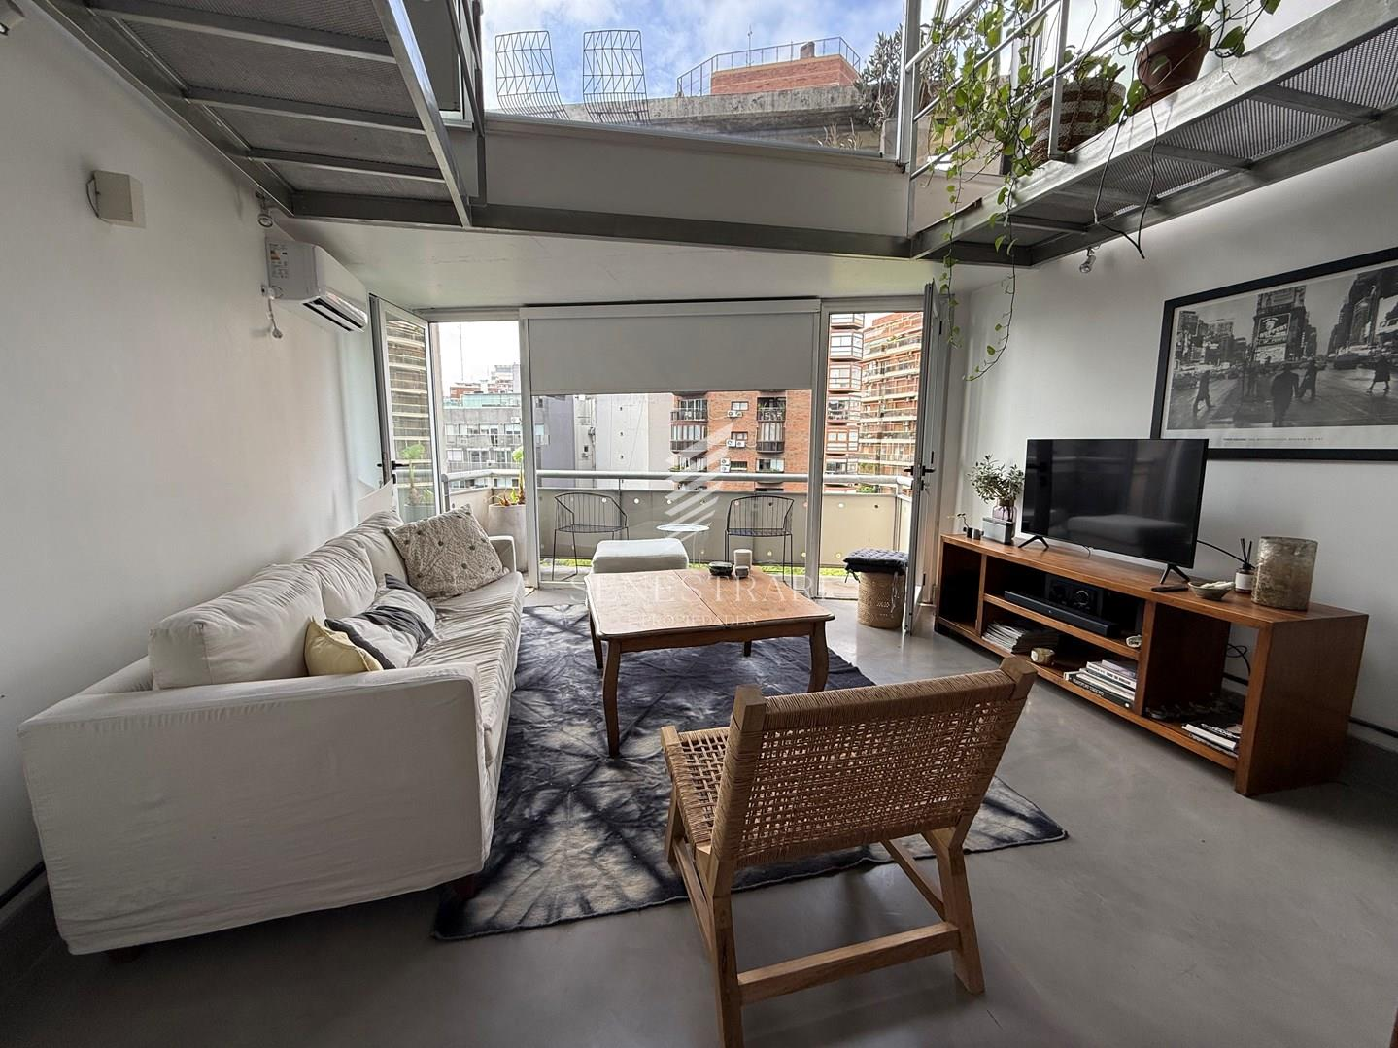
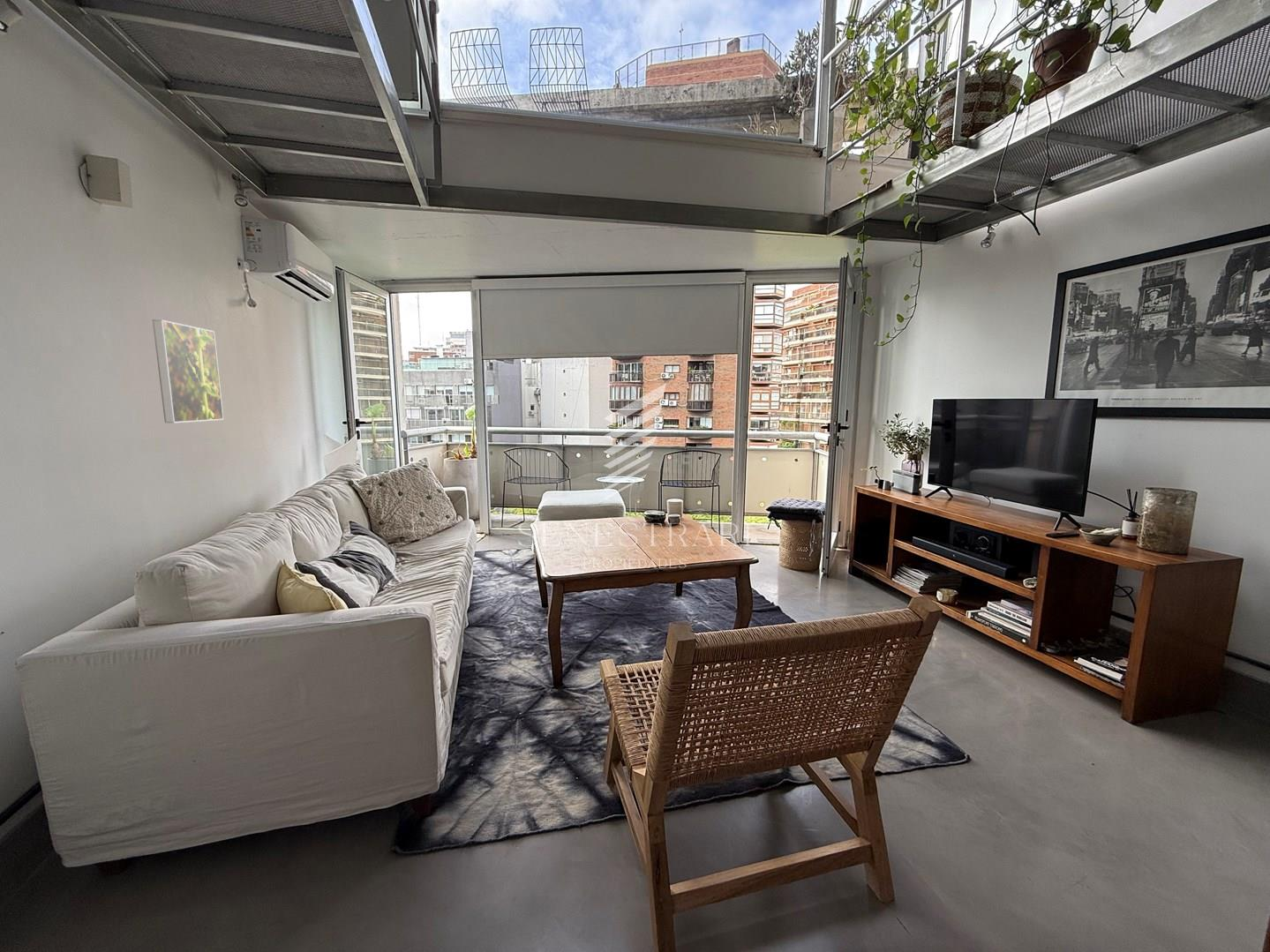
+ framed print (191, 374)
